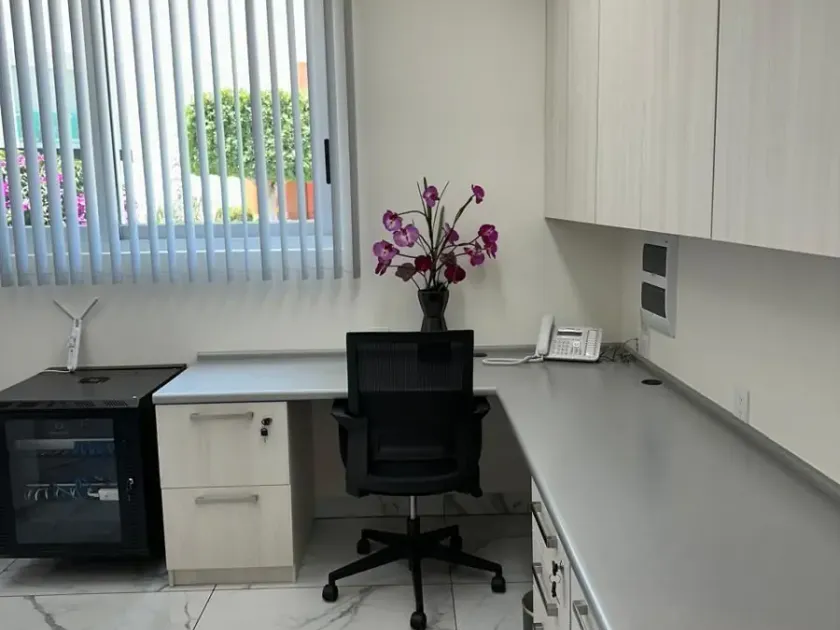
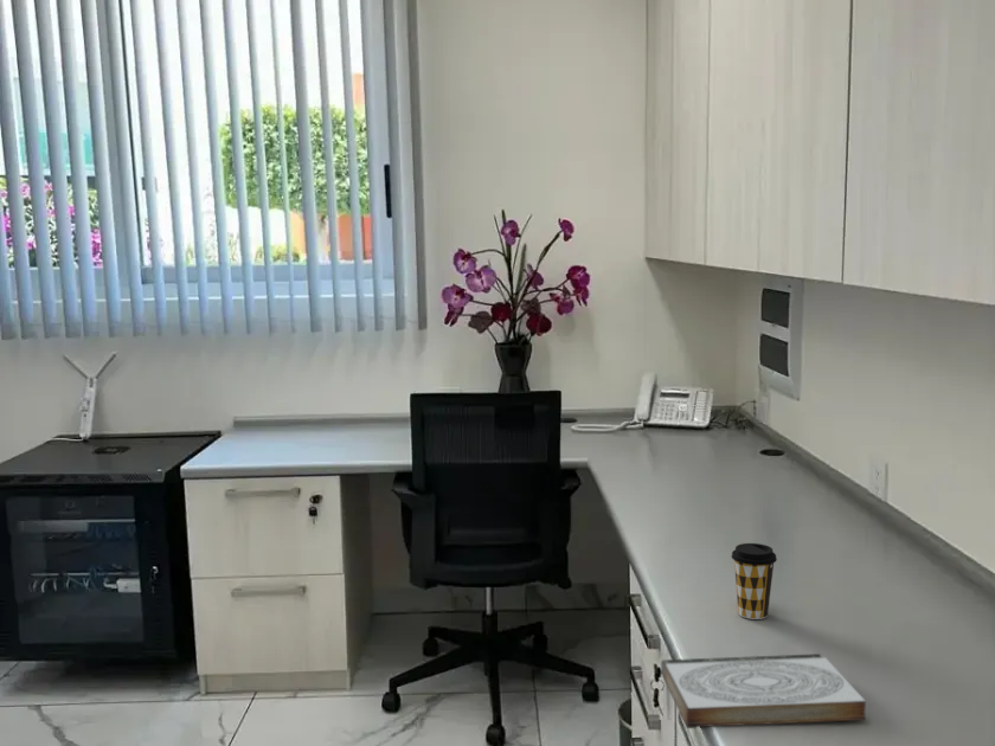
+ coffee cup (753, 581)
+ book (757, 687)
